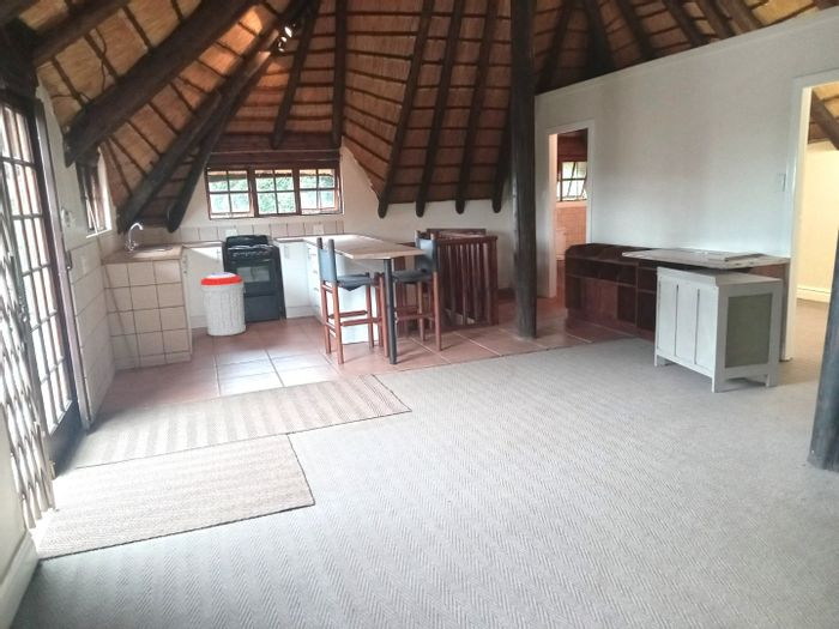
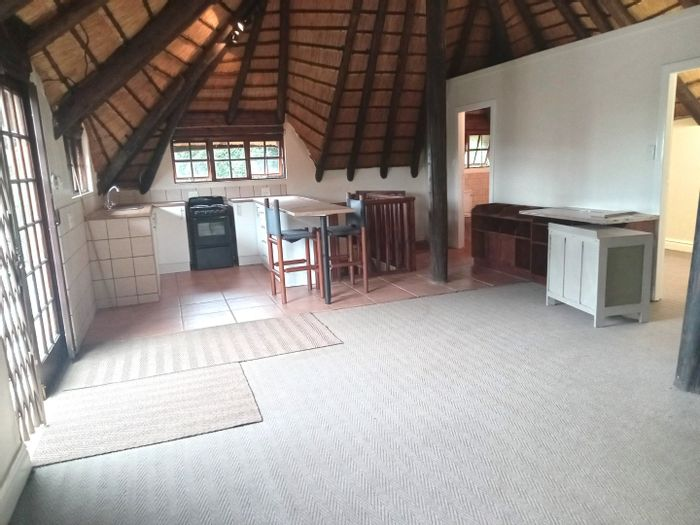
- trash can (223, 302)
